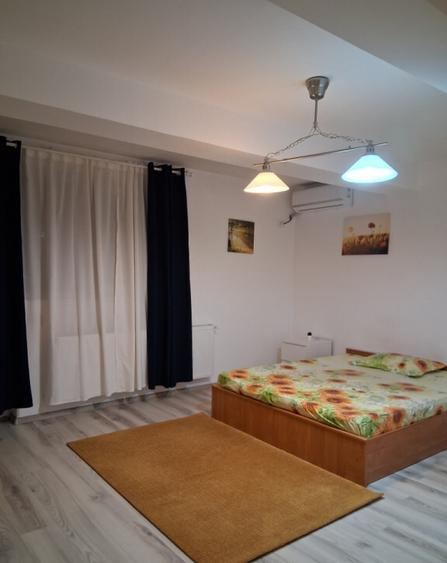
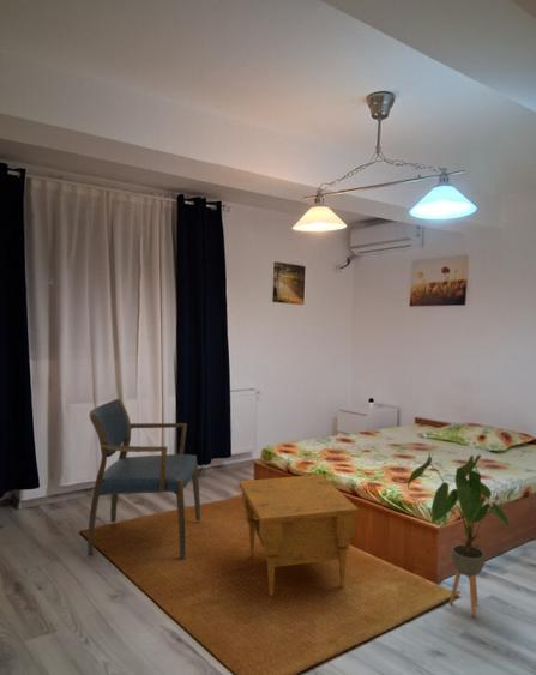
+ nightstand (294, 532)
+ armchair (149, 471)
+ house plant (463, 532)
